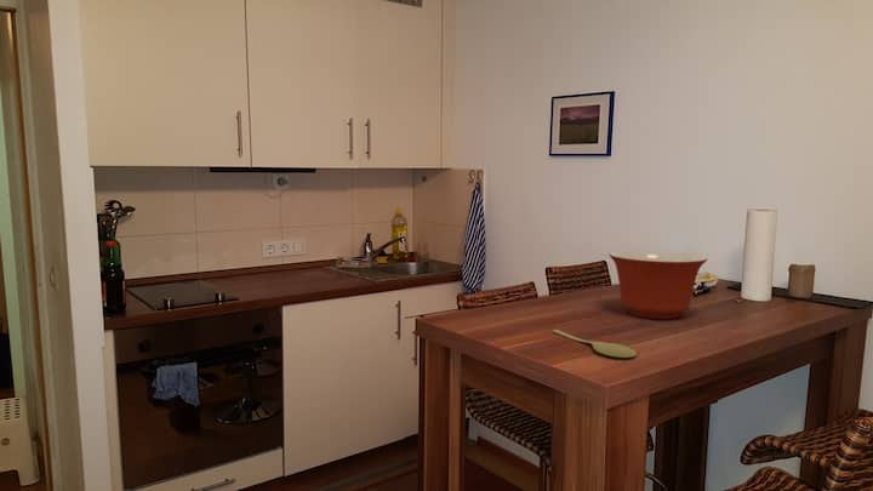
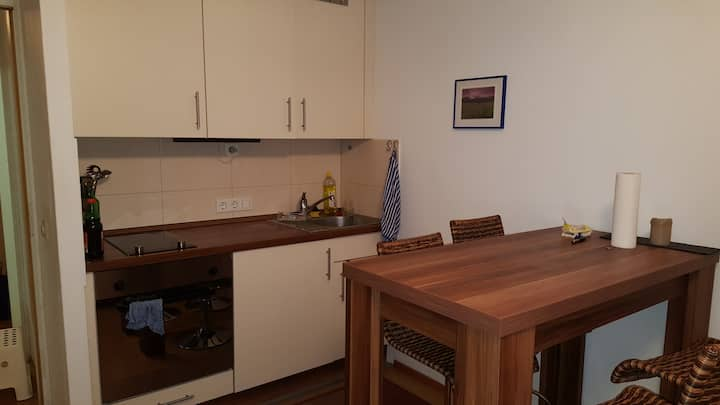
- spoon (589, 341)
- mixing bowl (655, 284)
